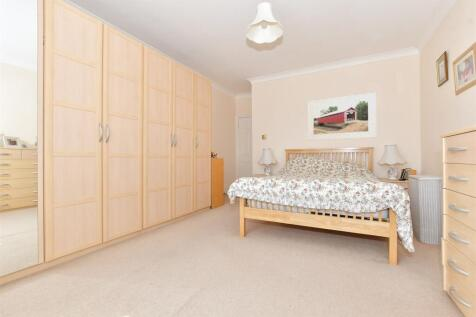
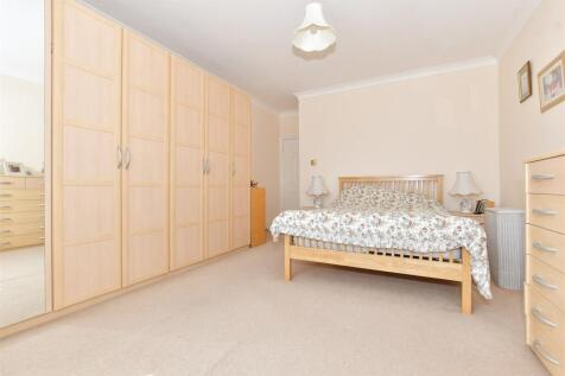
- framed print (339, 118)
